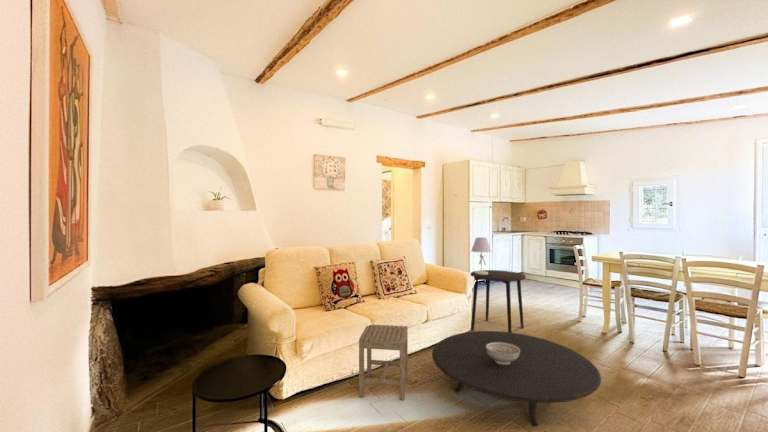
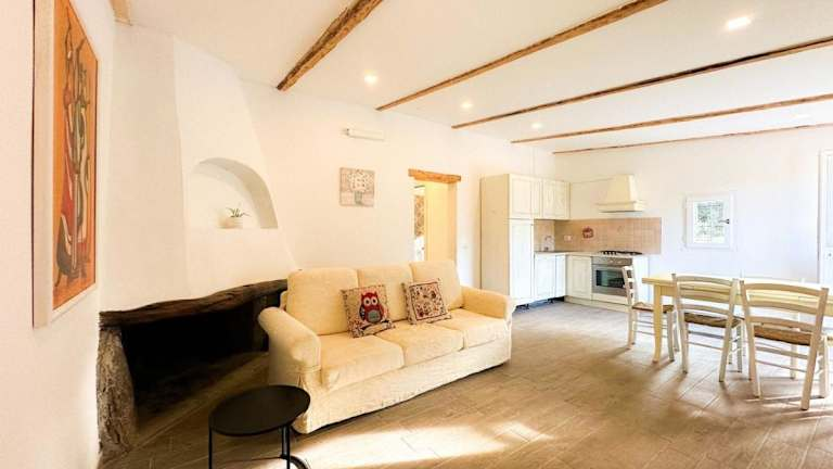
- decorative bowl (502, 354)
- table (509, 374)
- table lamp (481, 255)
- stool (384, 361)
- side table (488, 301)
